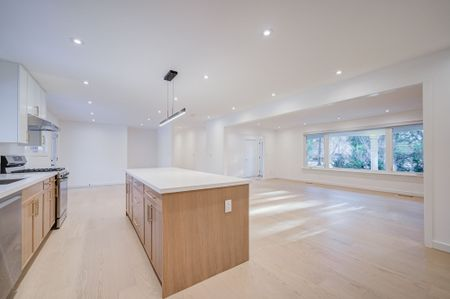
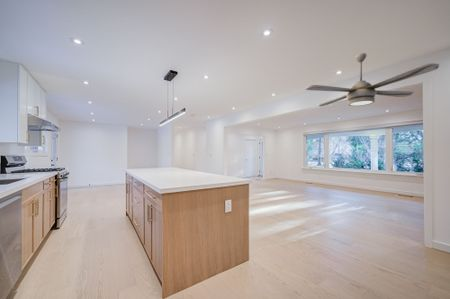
+ ceiling fan (360, 79)
